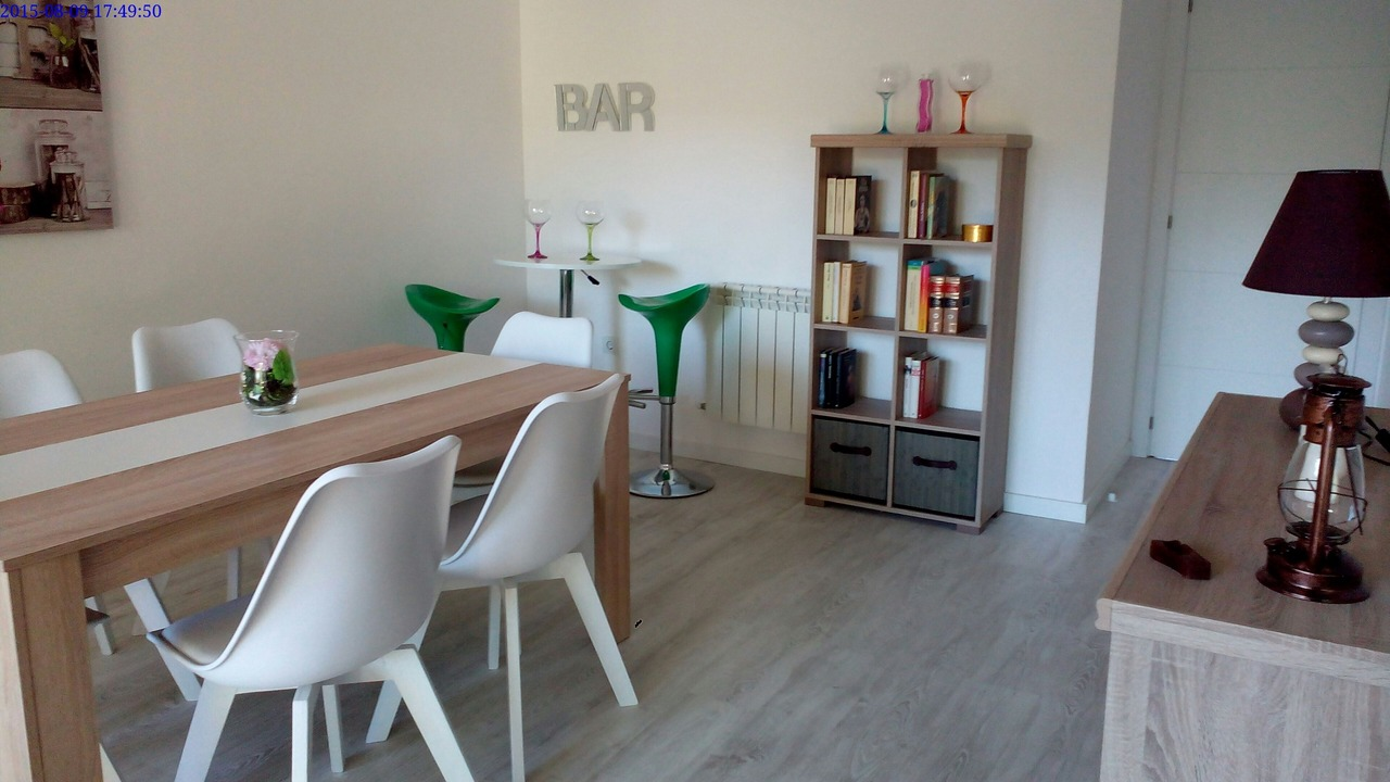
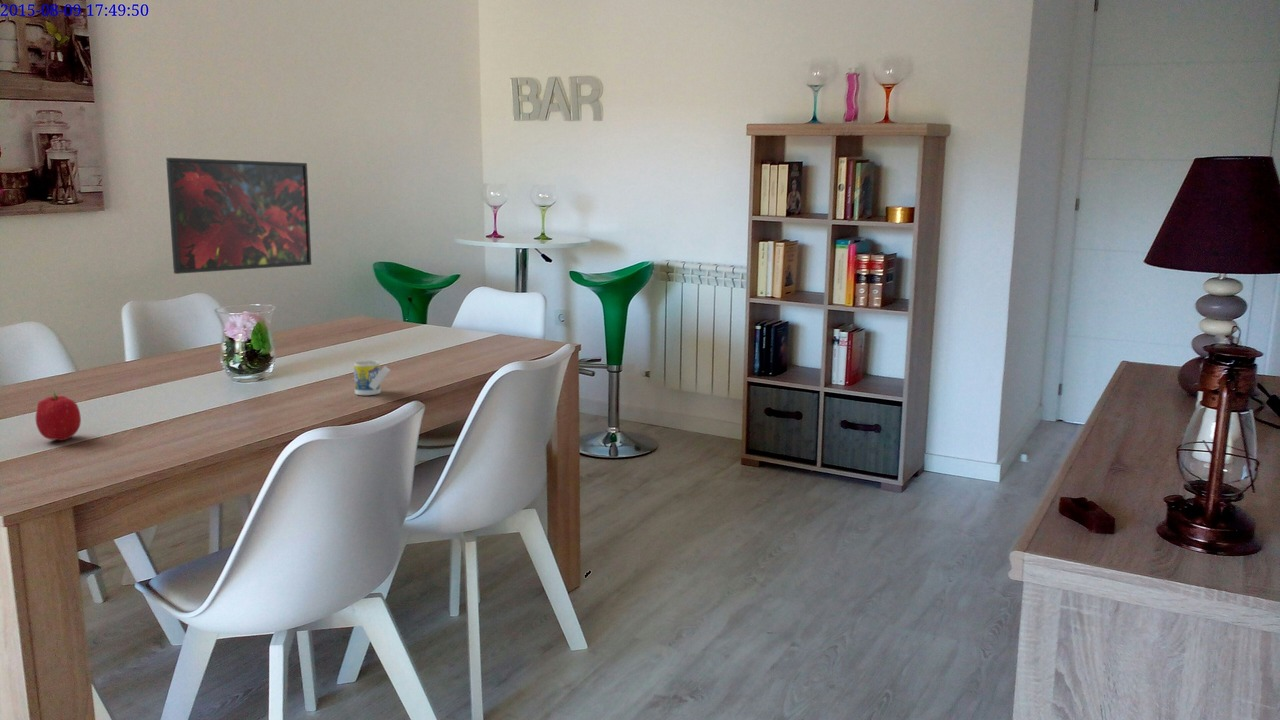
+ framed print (244, 215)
+ fruit (58, 416)
+ cup (372, 379)
